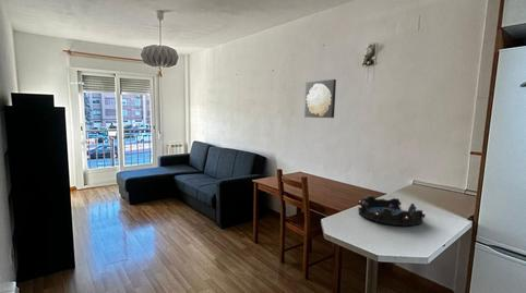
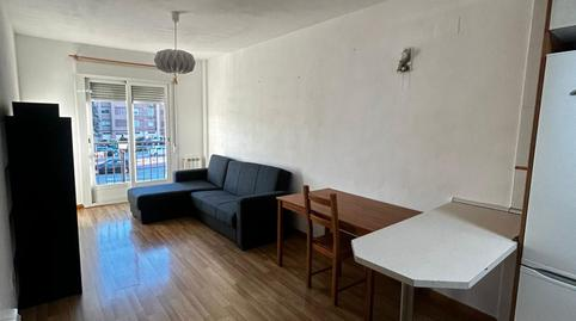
- wall art (319, 99)
- decorative bowl (387, 208)
